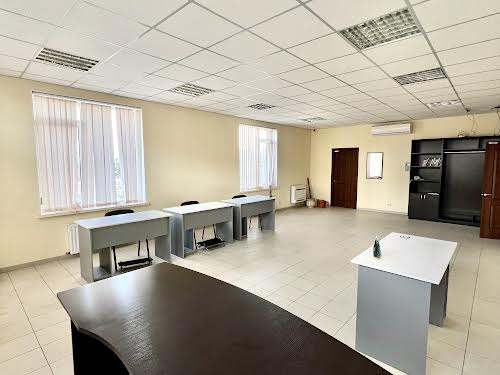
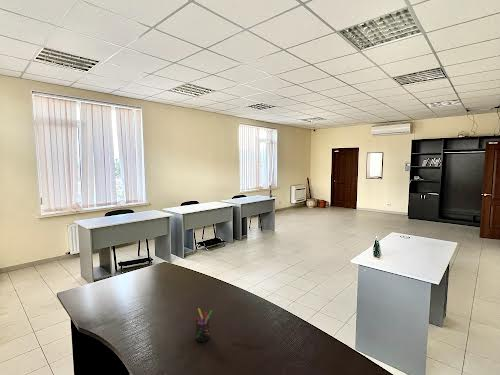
+ pen holder (204, 323)
